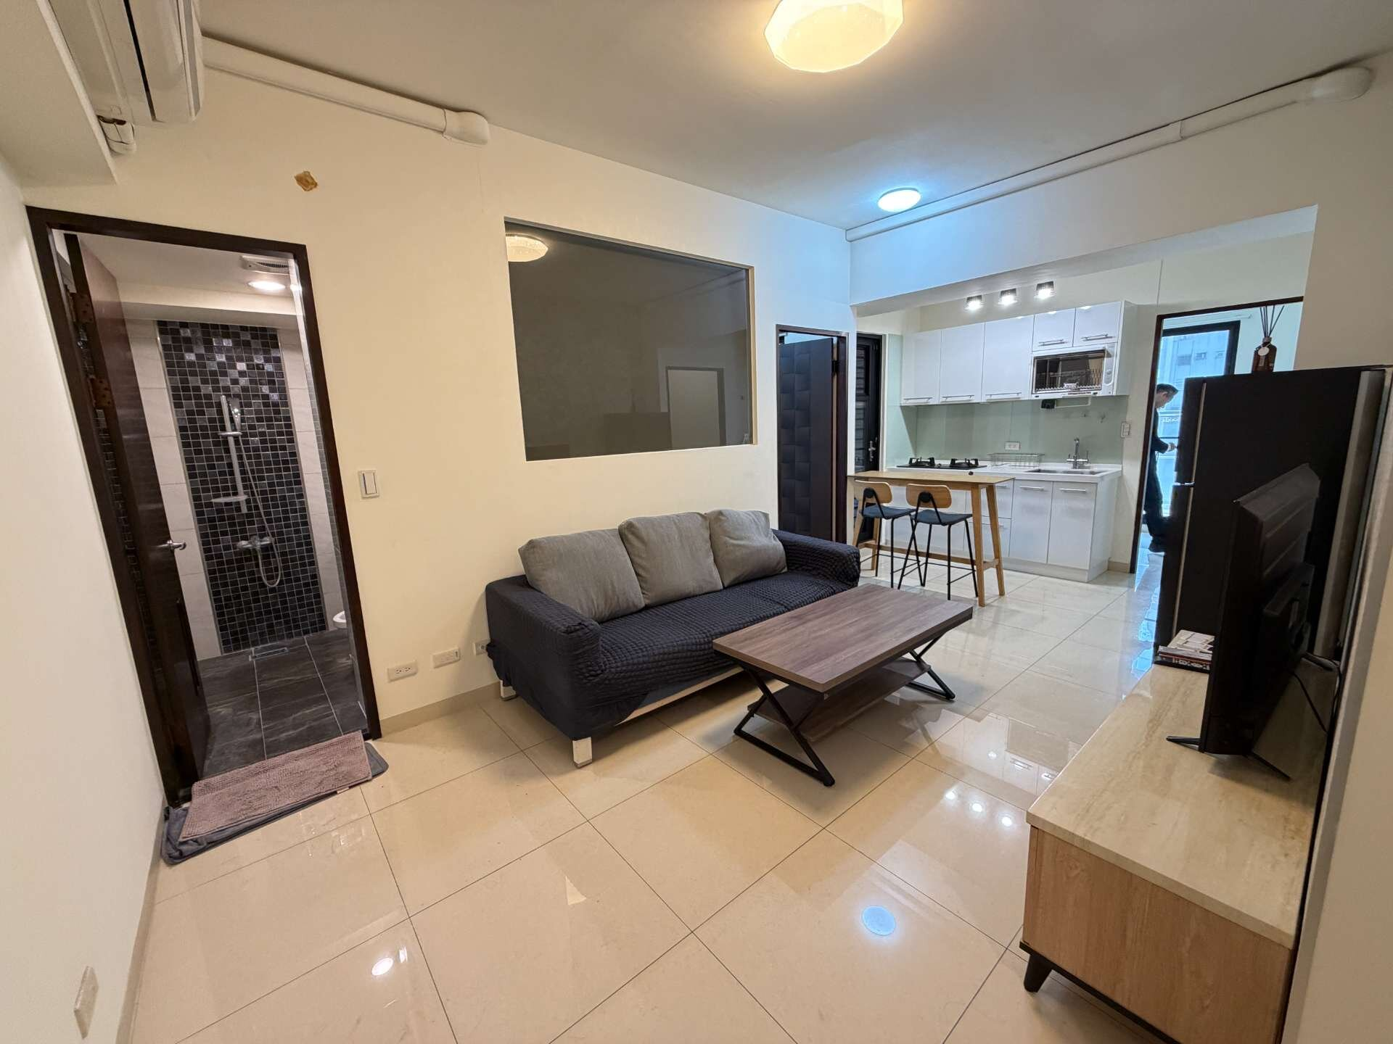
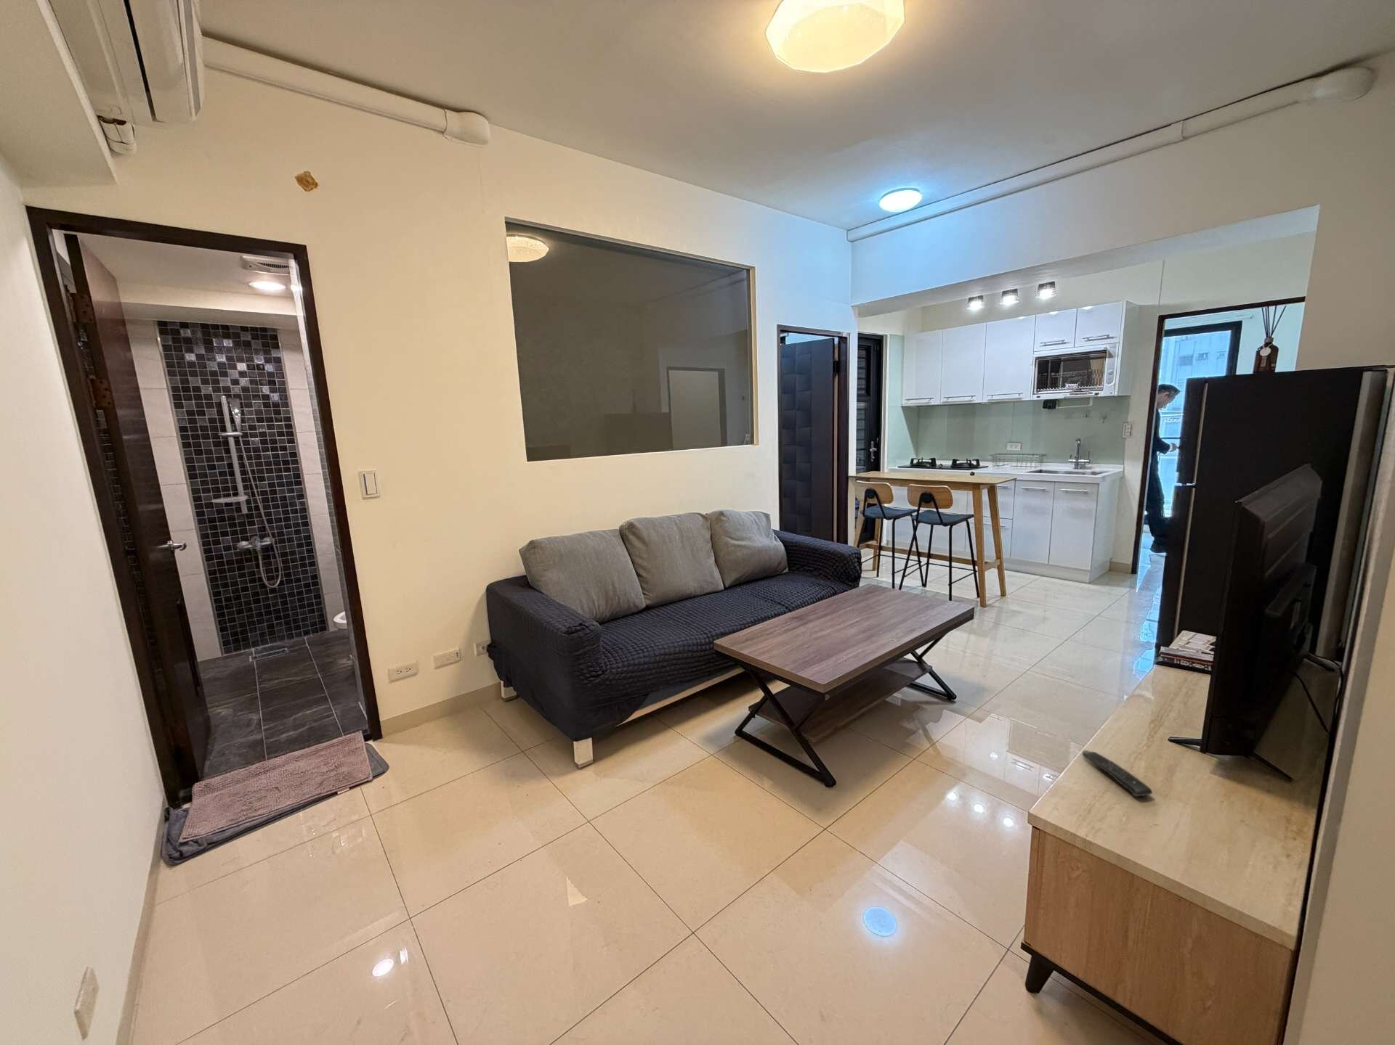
+ remote control (1113, 769)
